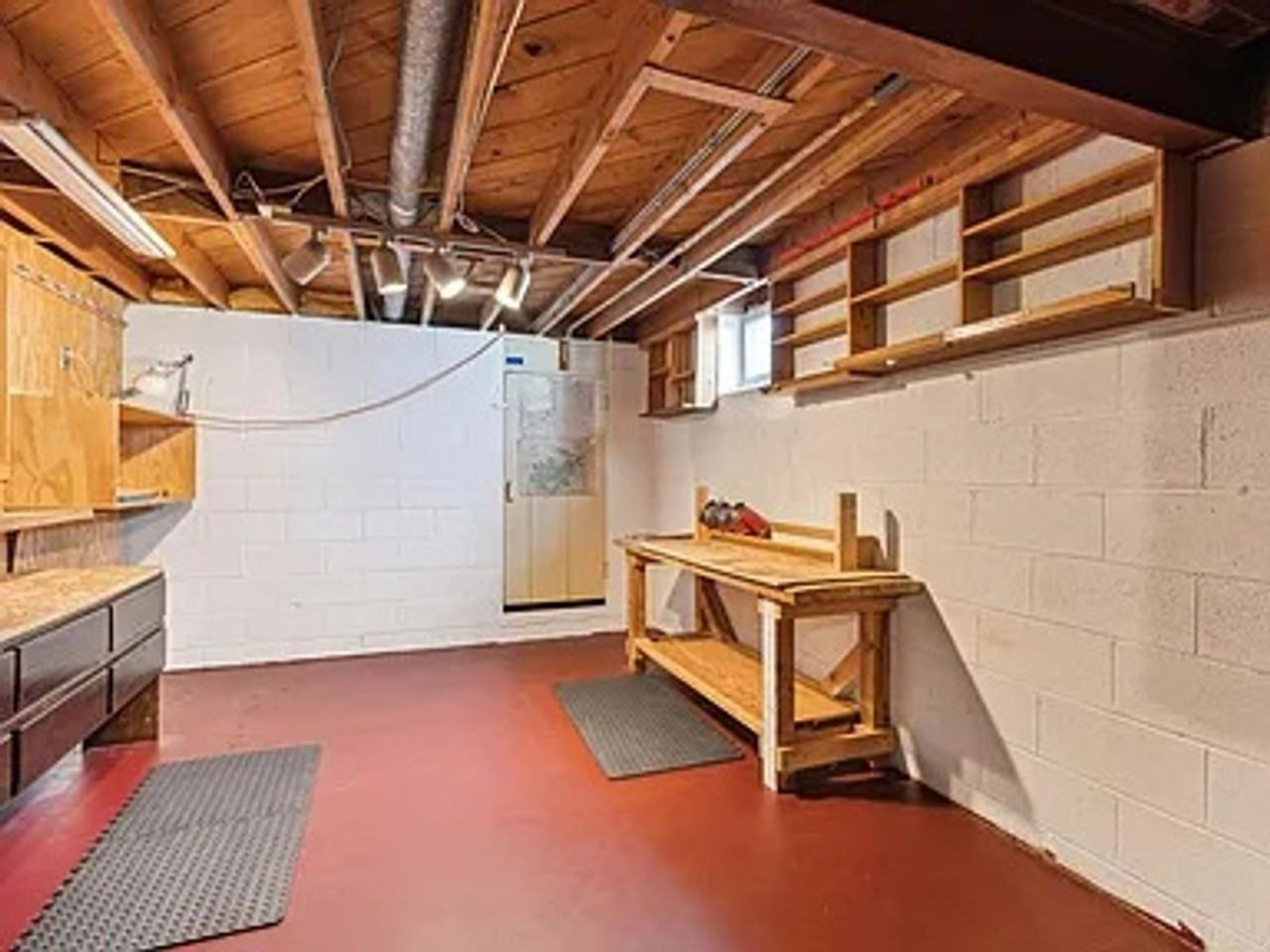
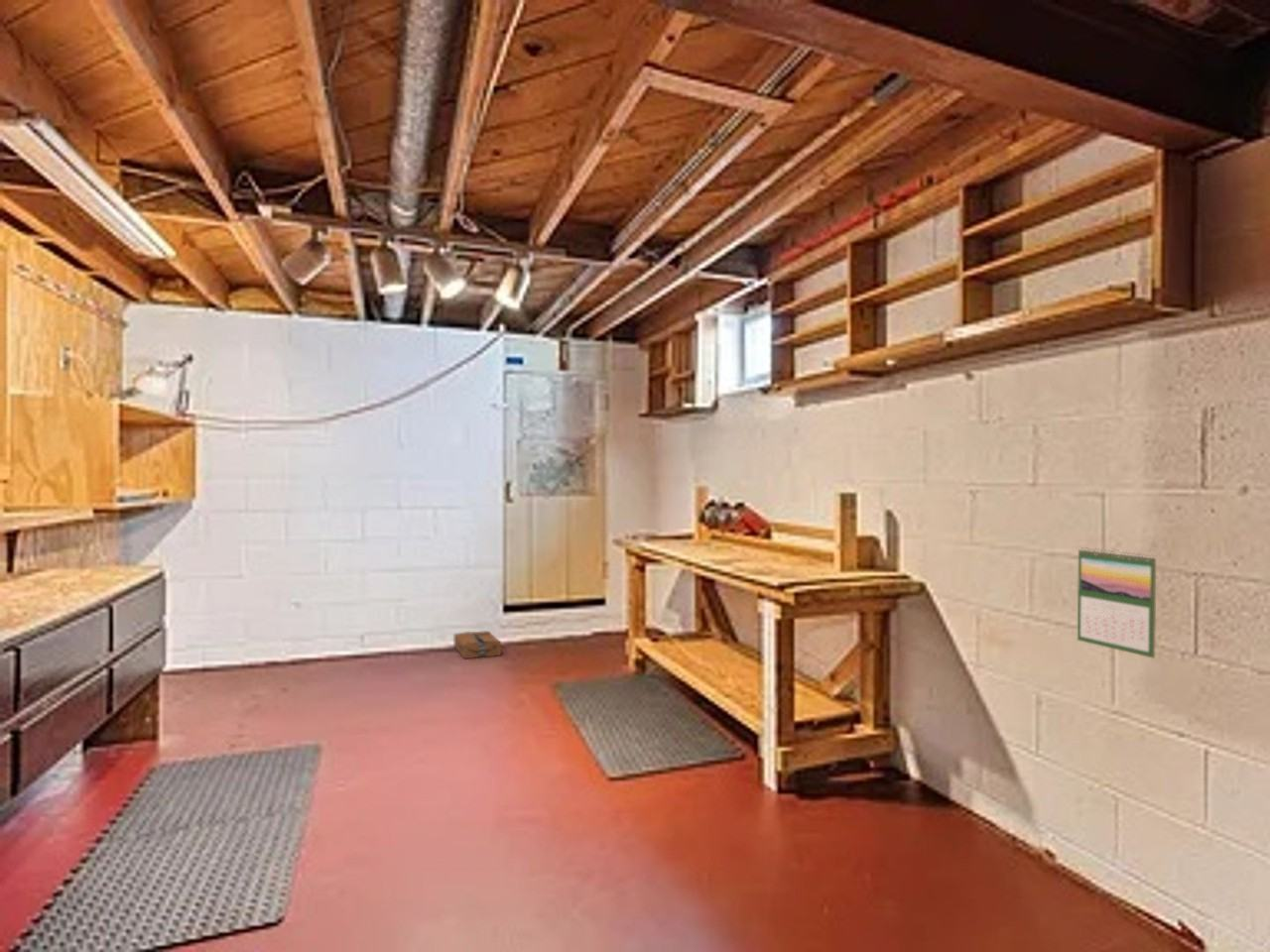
+ cardboard box (476, 643)
+ calendar (1114, 599)
